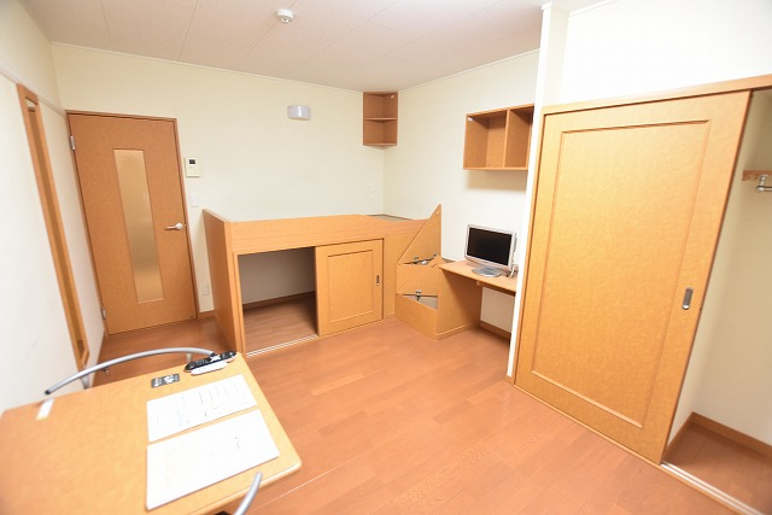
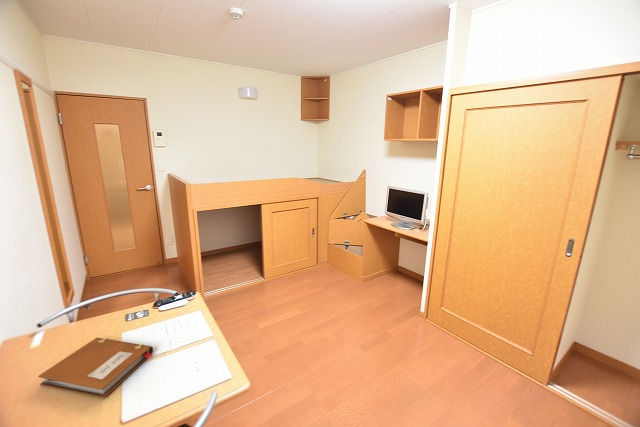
+ notebook (102, 363)
